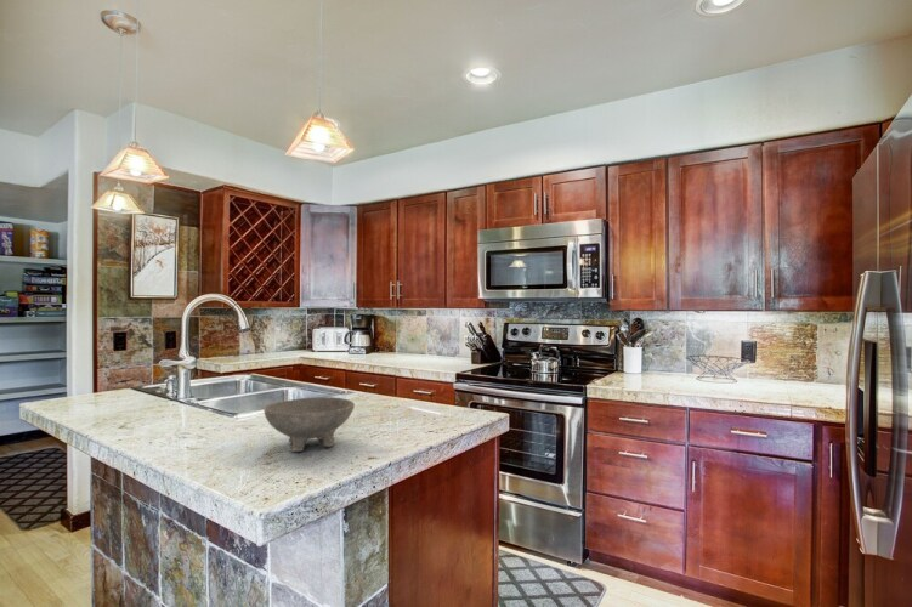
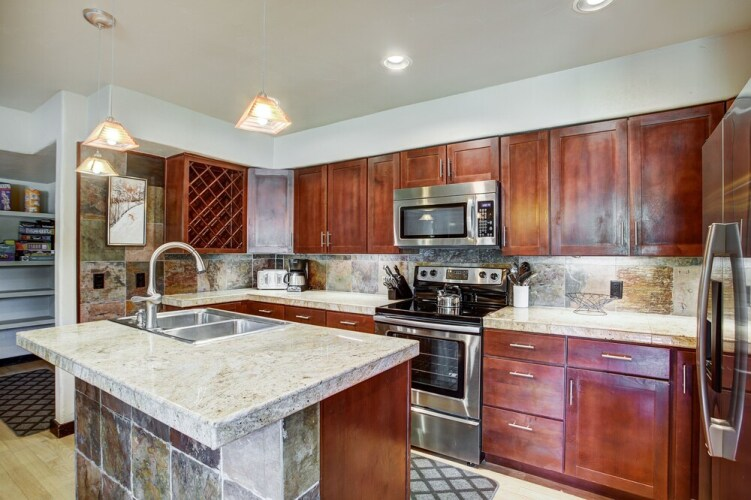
- bowl (310, 424)
